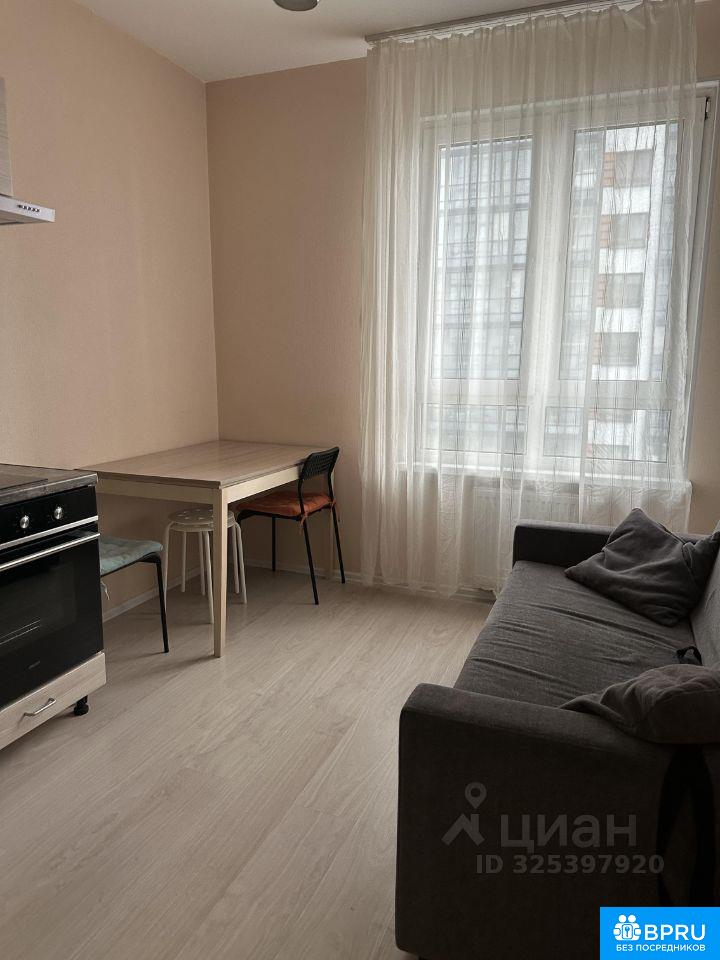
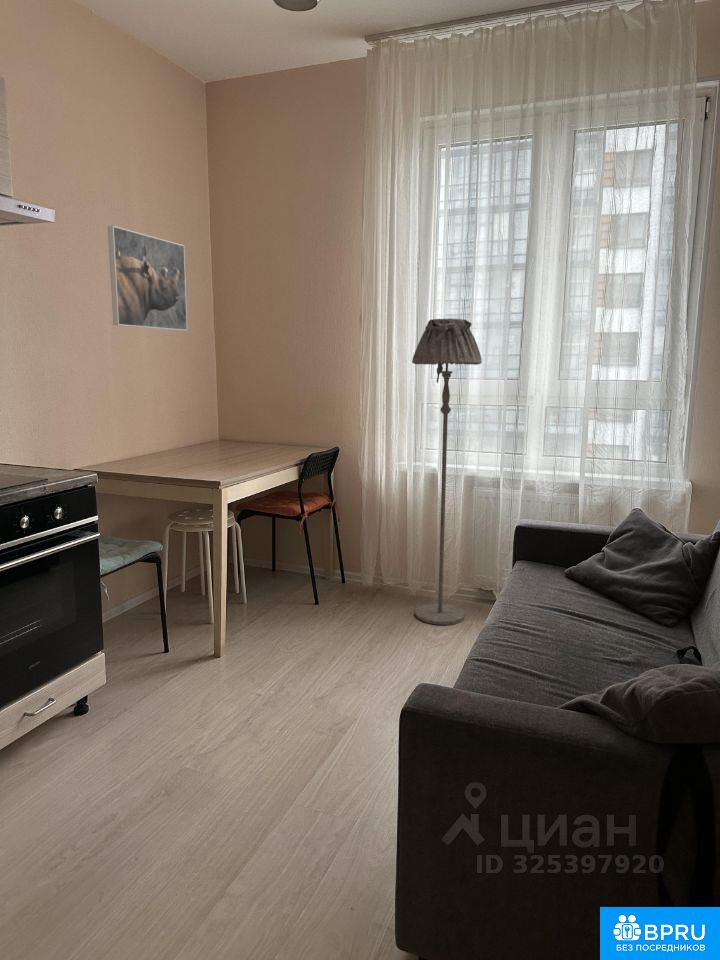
+ floor lamp (443, 472)
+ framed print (150, 282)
